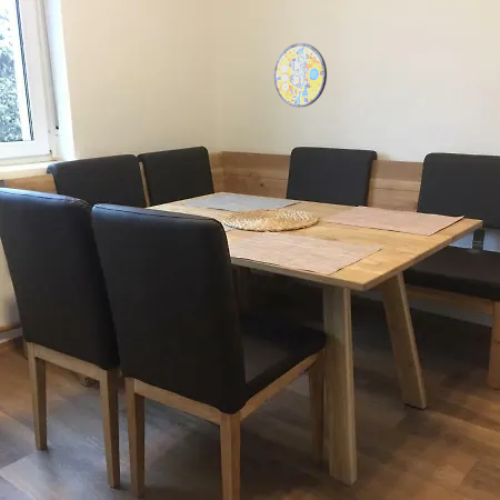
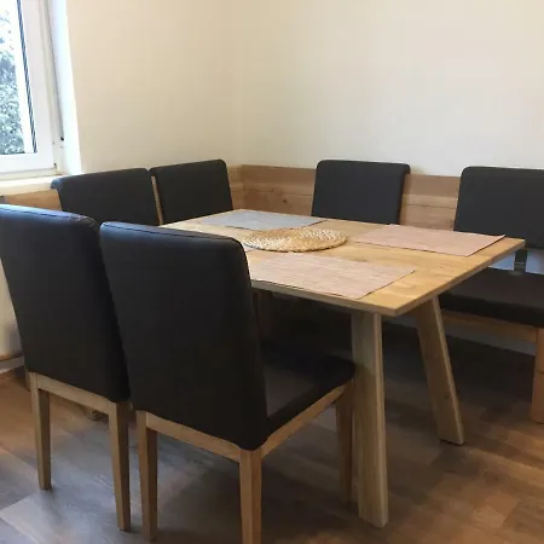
- manhole cover (299, 76)
